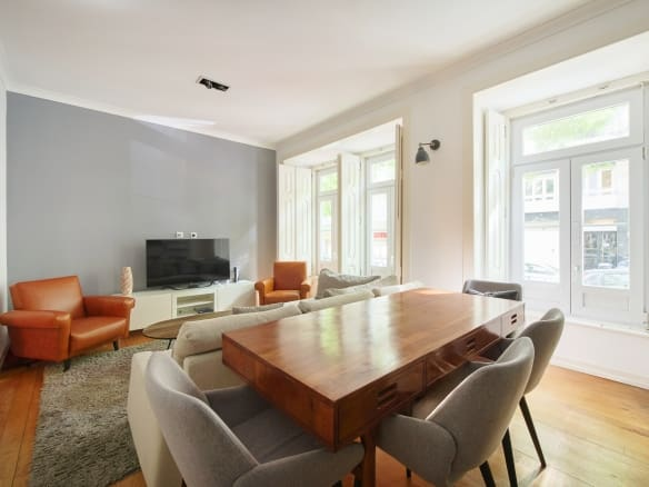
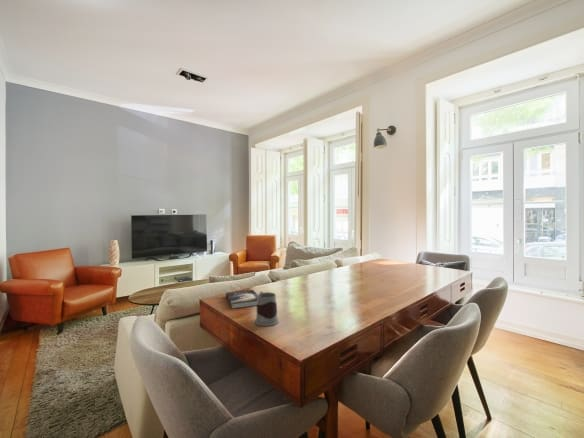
+ book (243, 298)
+ mug (265, 306)
